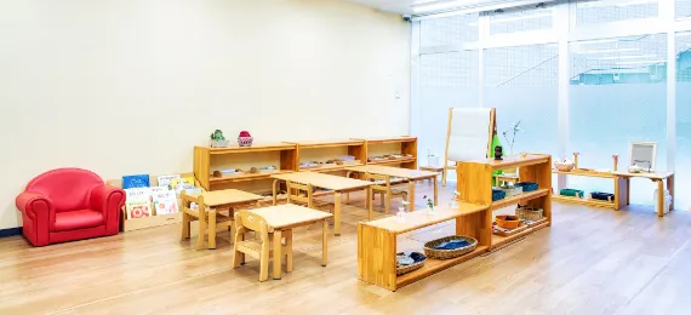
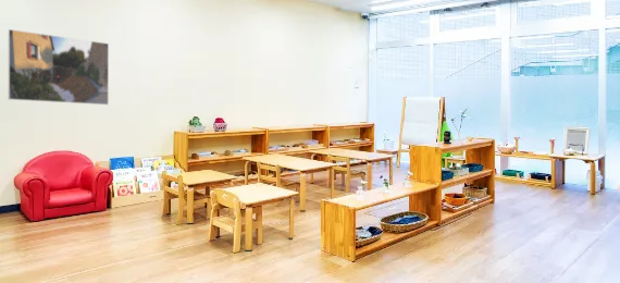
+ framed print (61, 70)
